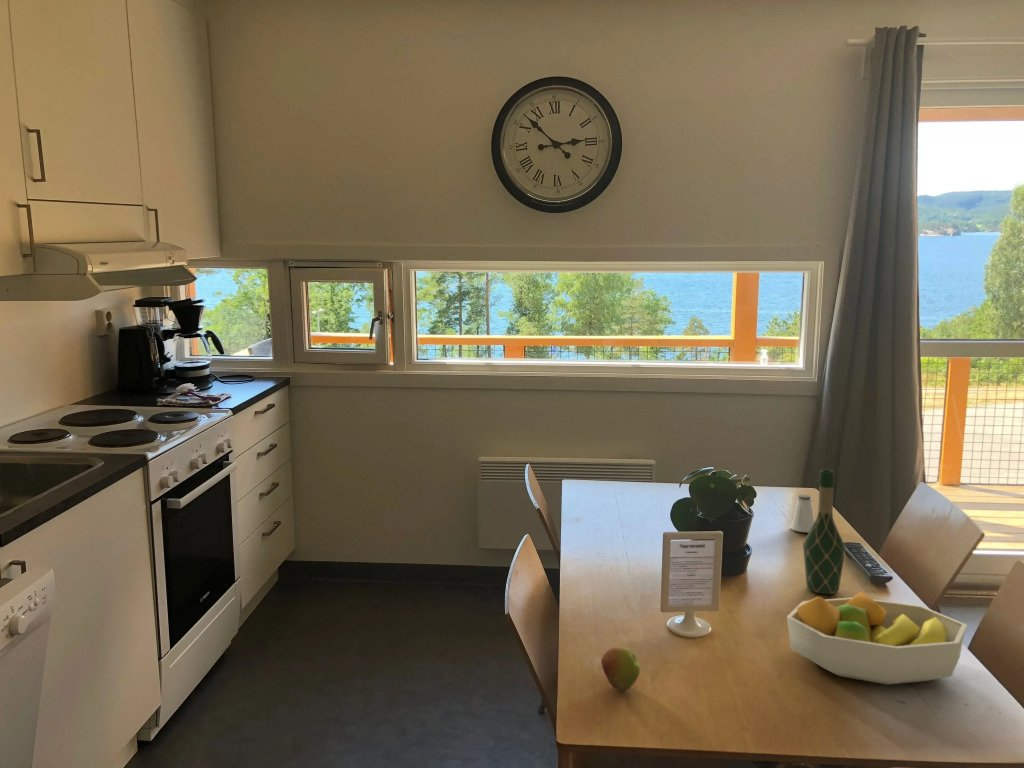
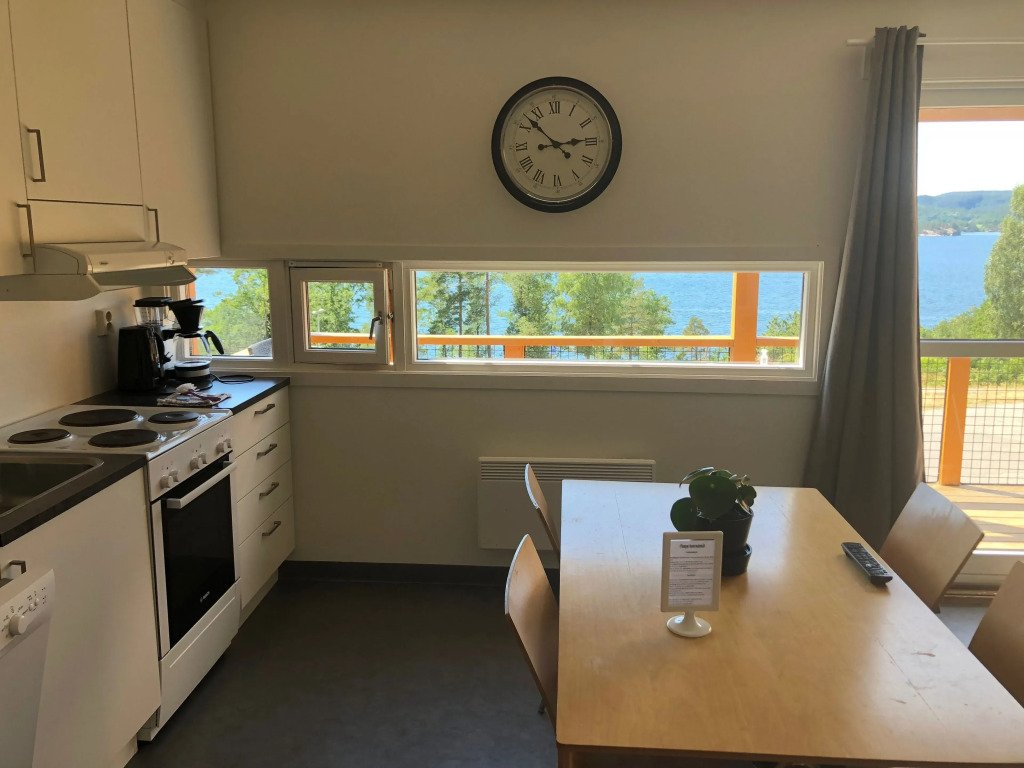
- fruit bowl (874, 632)
- wine bottle (824, 530)
- apple (620, 668)
- saltshaker (804, 512)
